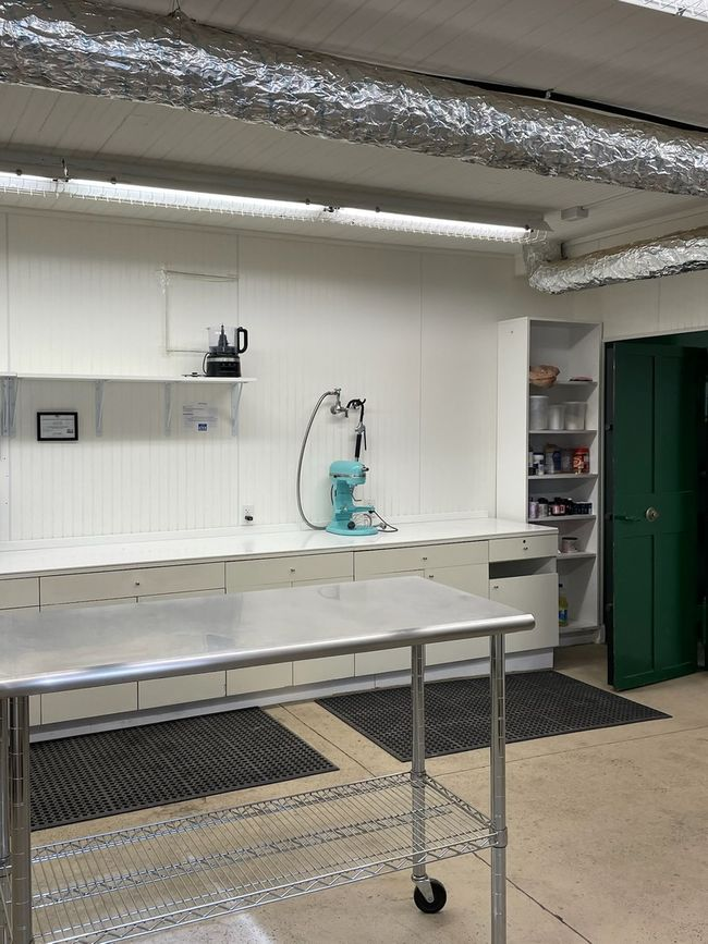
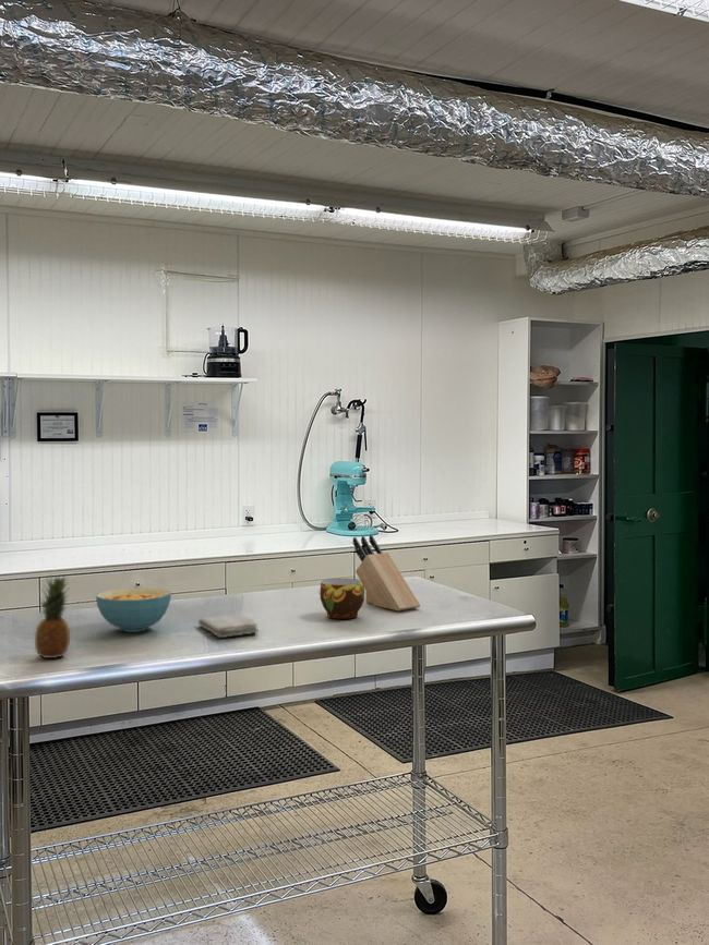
+ cup (341, 598)
+ washcloth (228, 623)
+ knife block (383, 570)
+ cereal bowl (134, 611)
+ fruit (51, 614)
